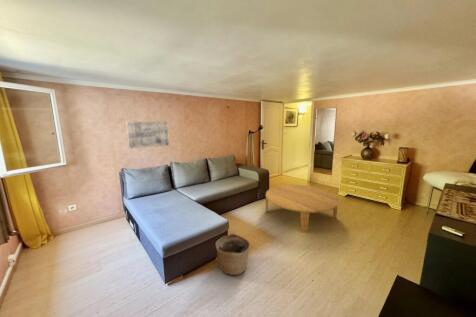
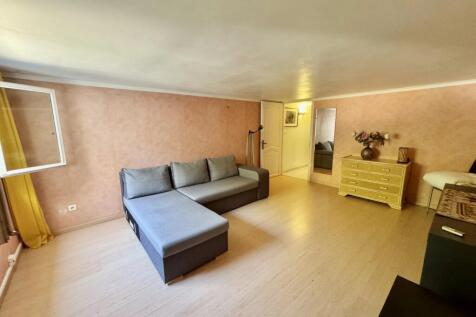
- wall art (148, 134)
- basket (232, 253)
- coffee table (299, 205)
